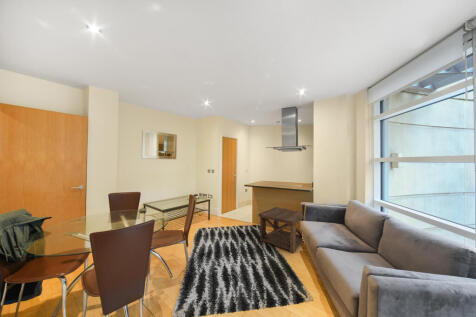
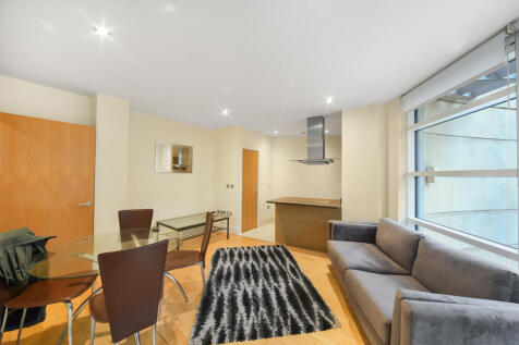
- side table (283, 227)
